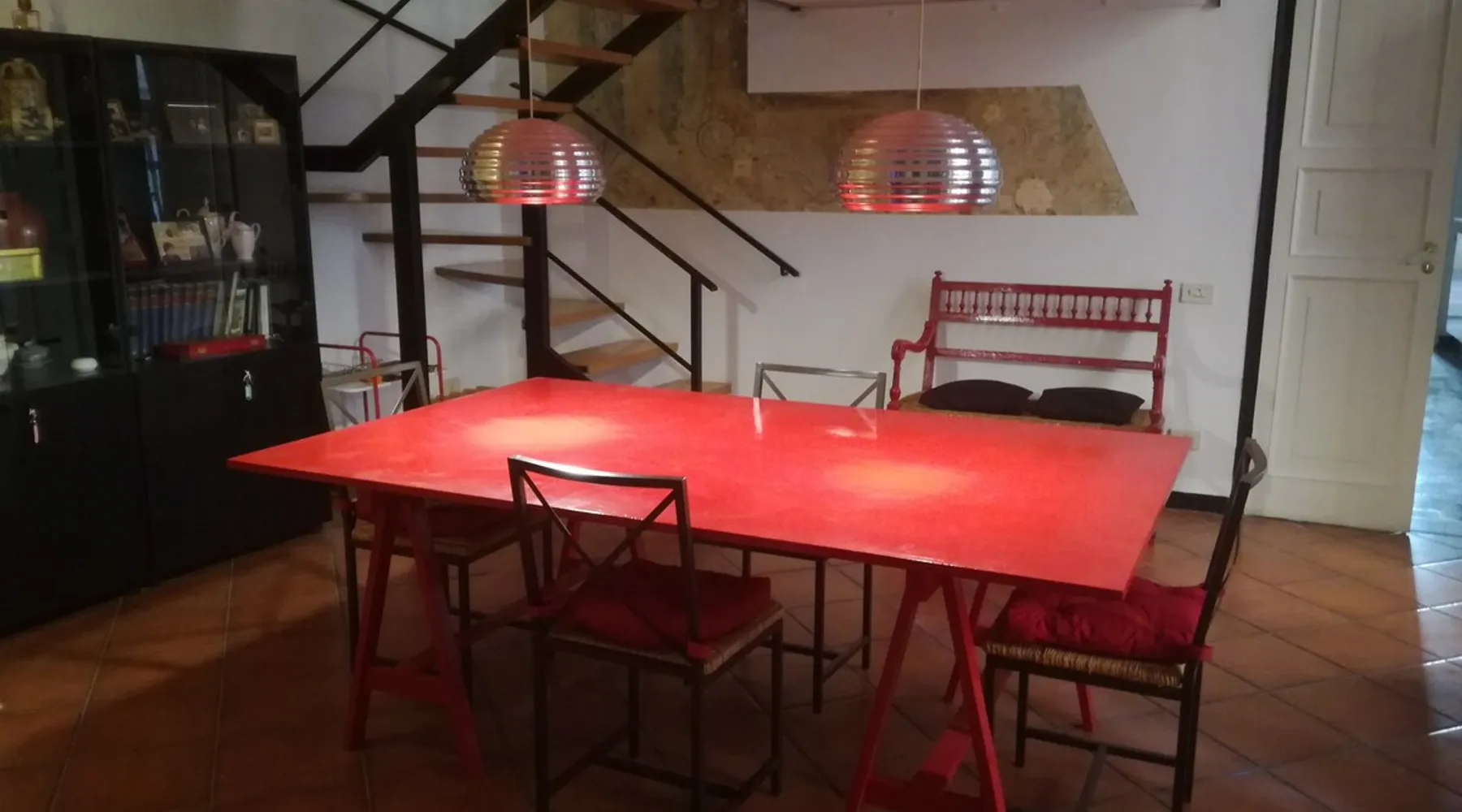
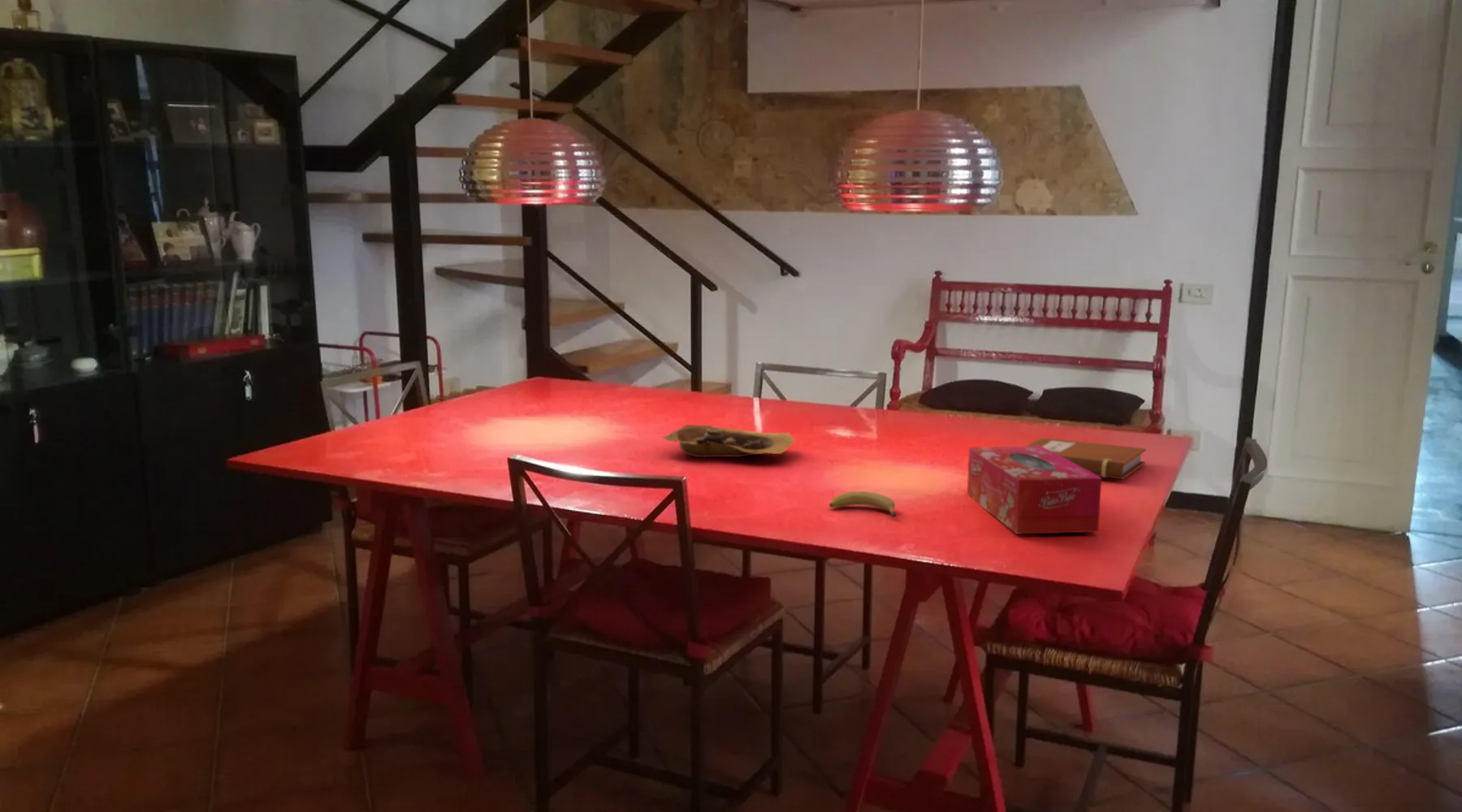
+ bowl (730, 443)
+ notebook (1077, 457)
+ fruit (867, 502)
+ tissue box (1030, 486)
